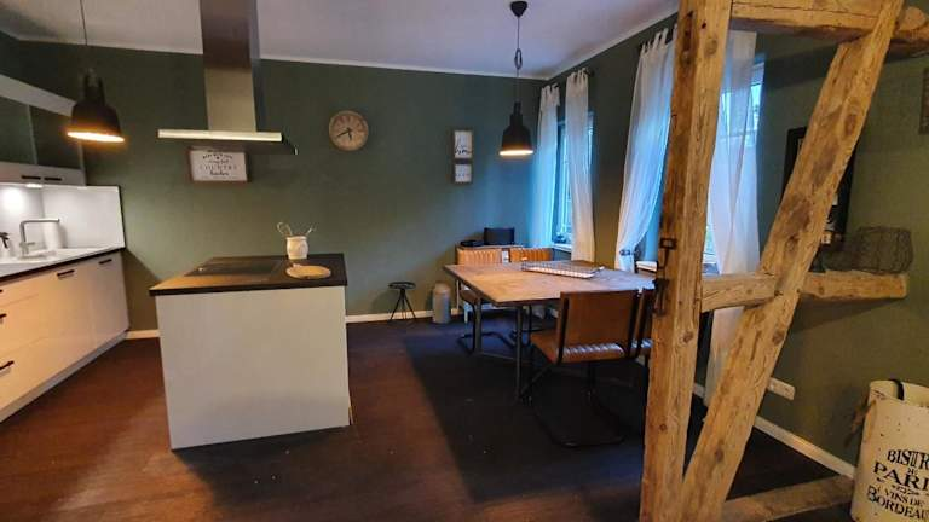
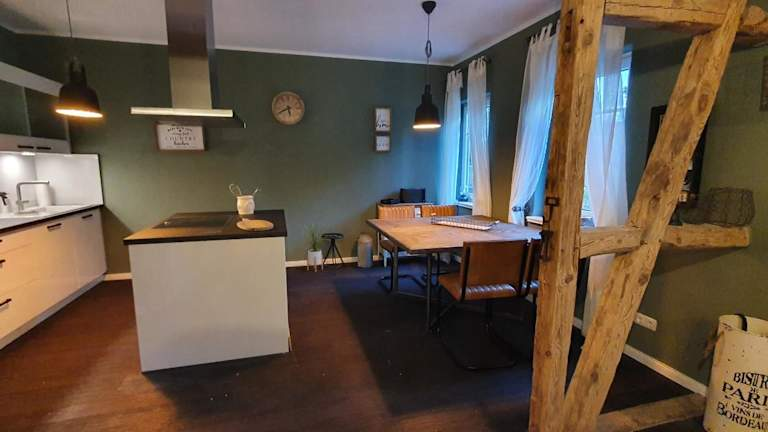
+ house plant (314, 244)
